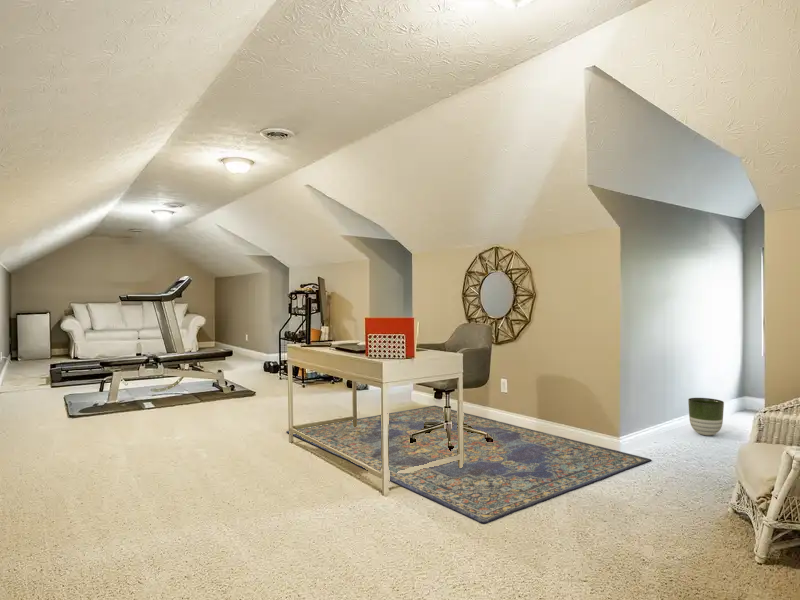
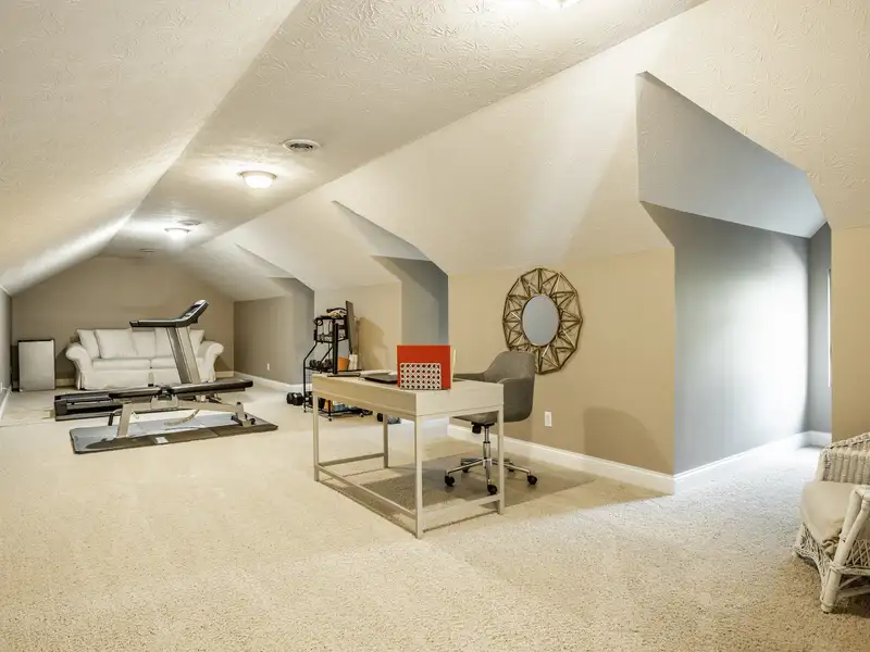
- planter (705, 417)
- rug (451, 443)
